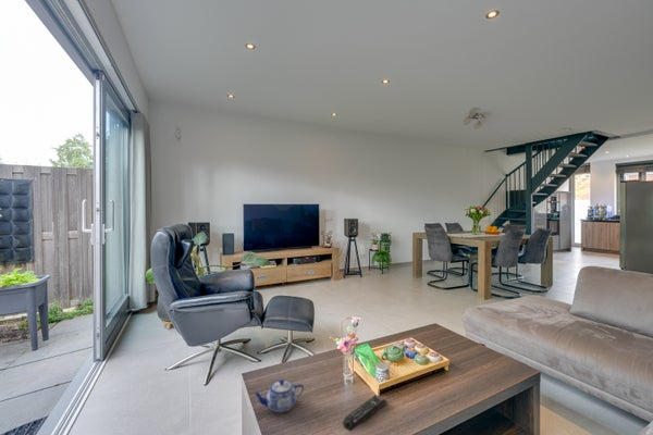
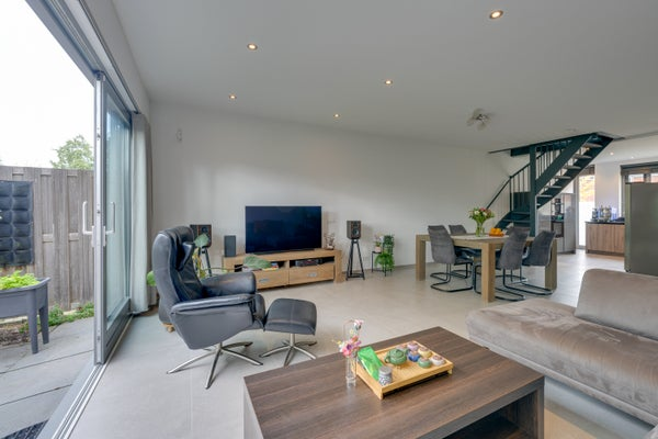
- remote control (366, 411)
- teapot (279, 394)
